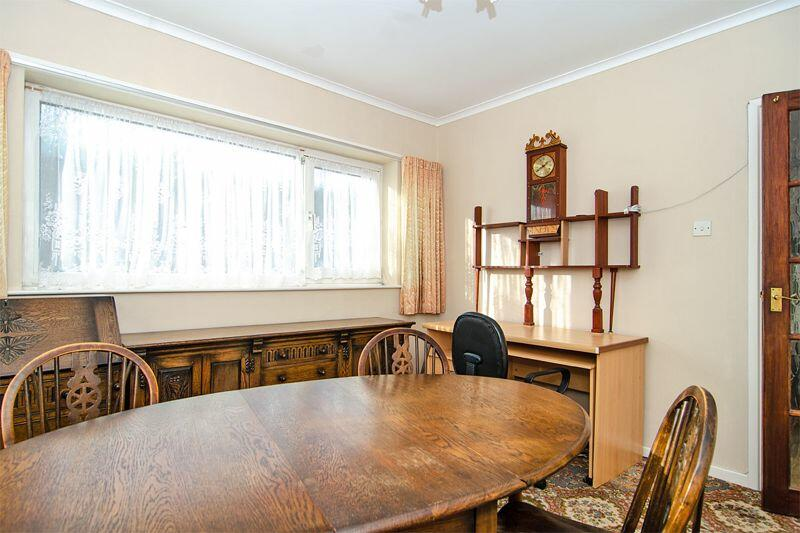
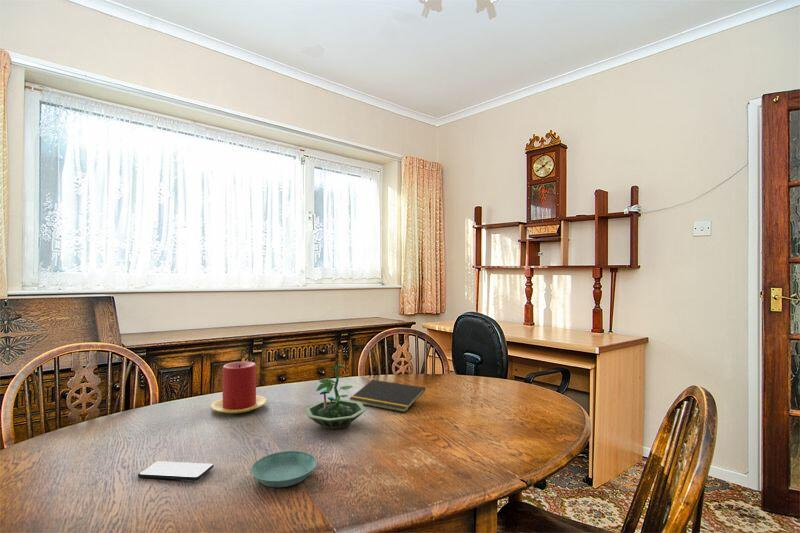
+ saucer (284, 470)
+ candle (239, 386)
+ smartphone (176, 470)
+ terrarium (336, 375)
+ notepad (387, 394)
